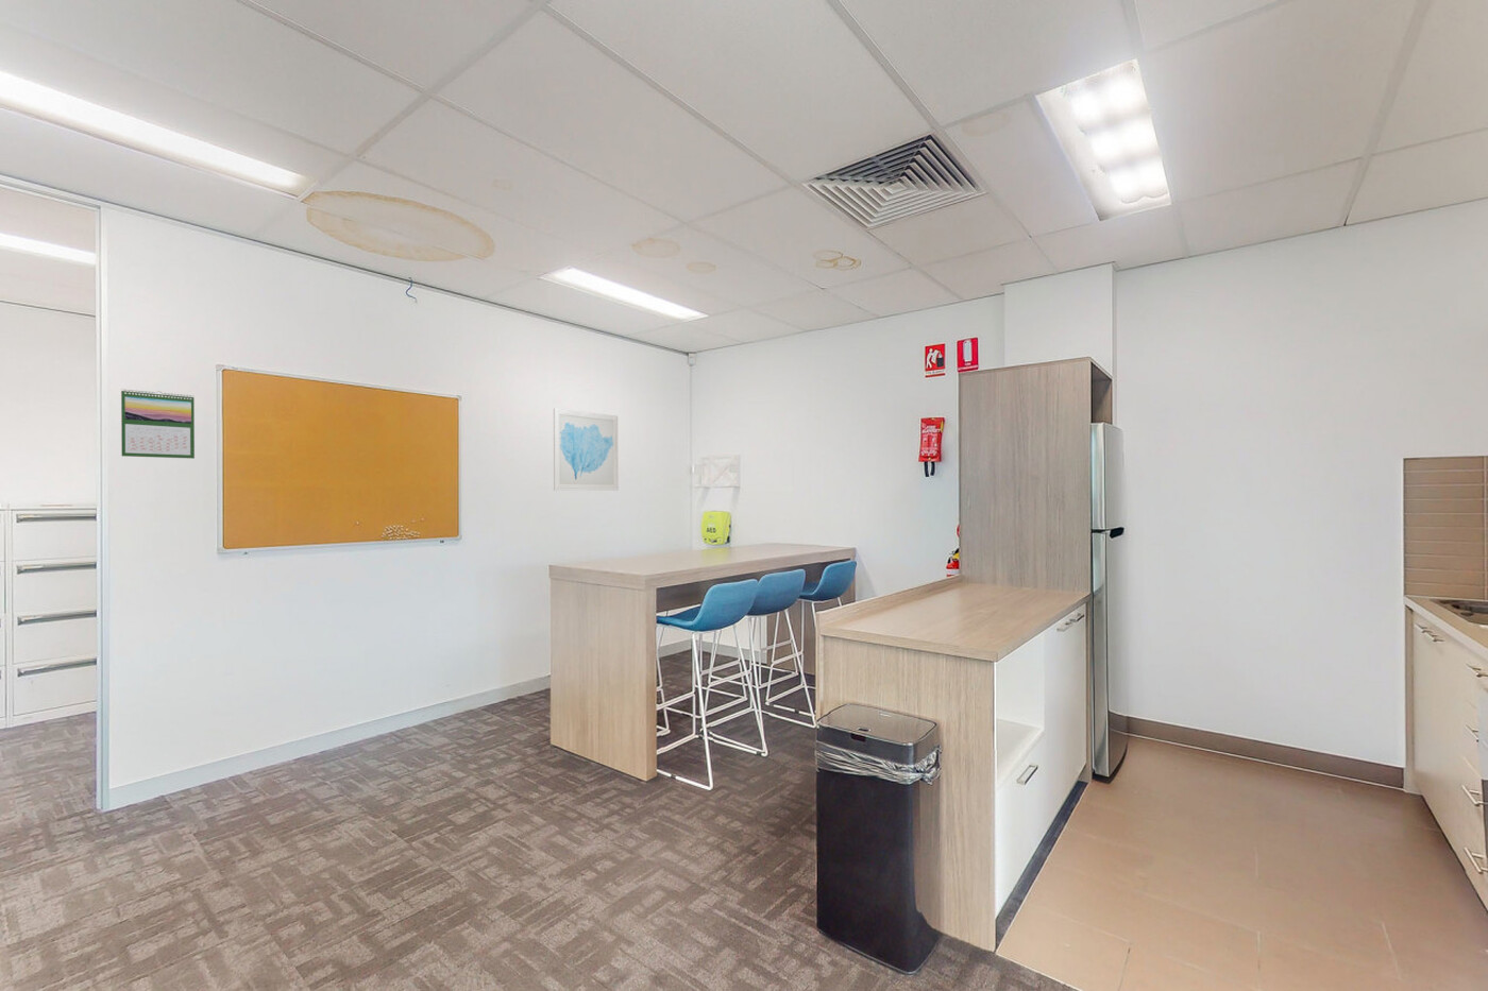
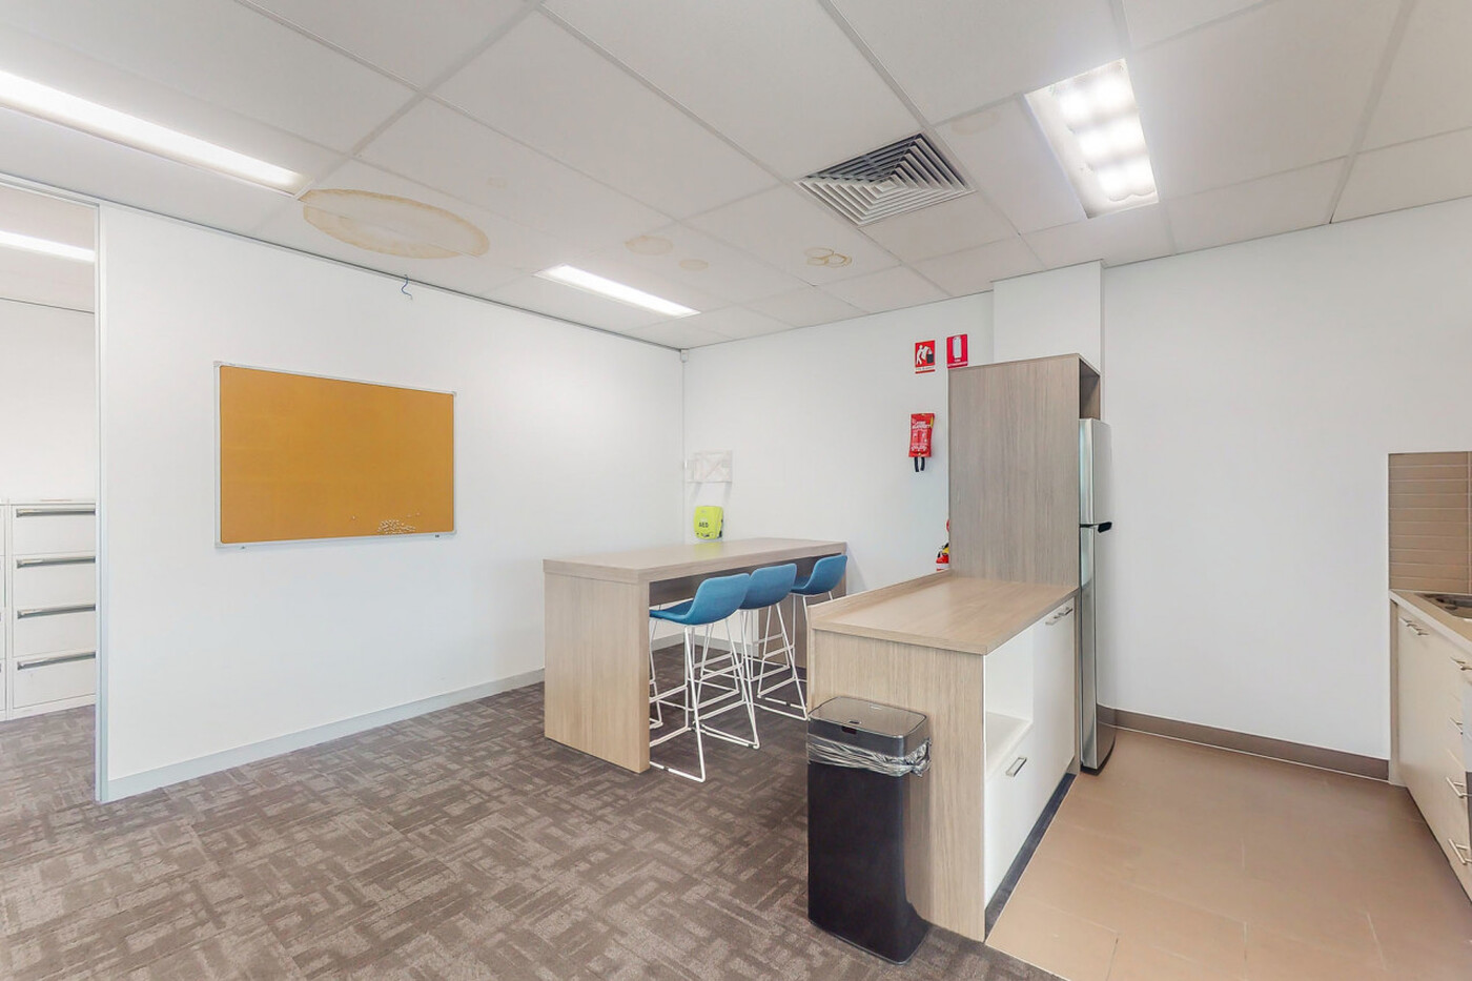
- wall art (586, 450)
- calendar (158, 424)
